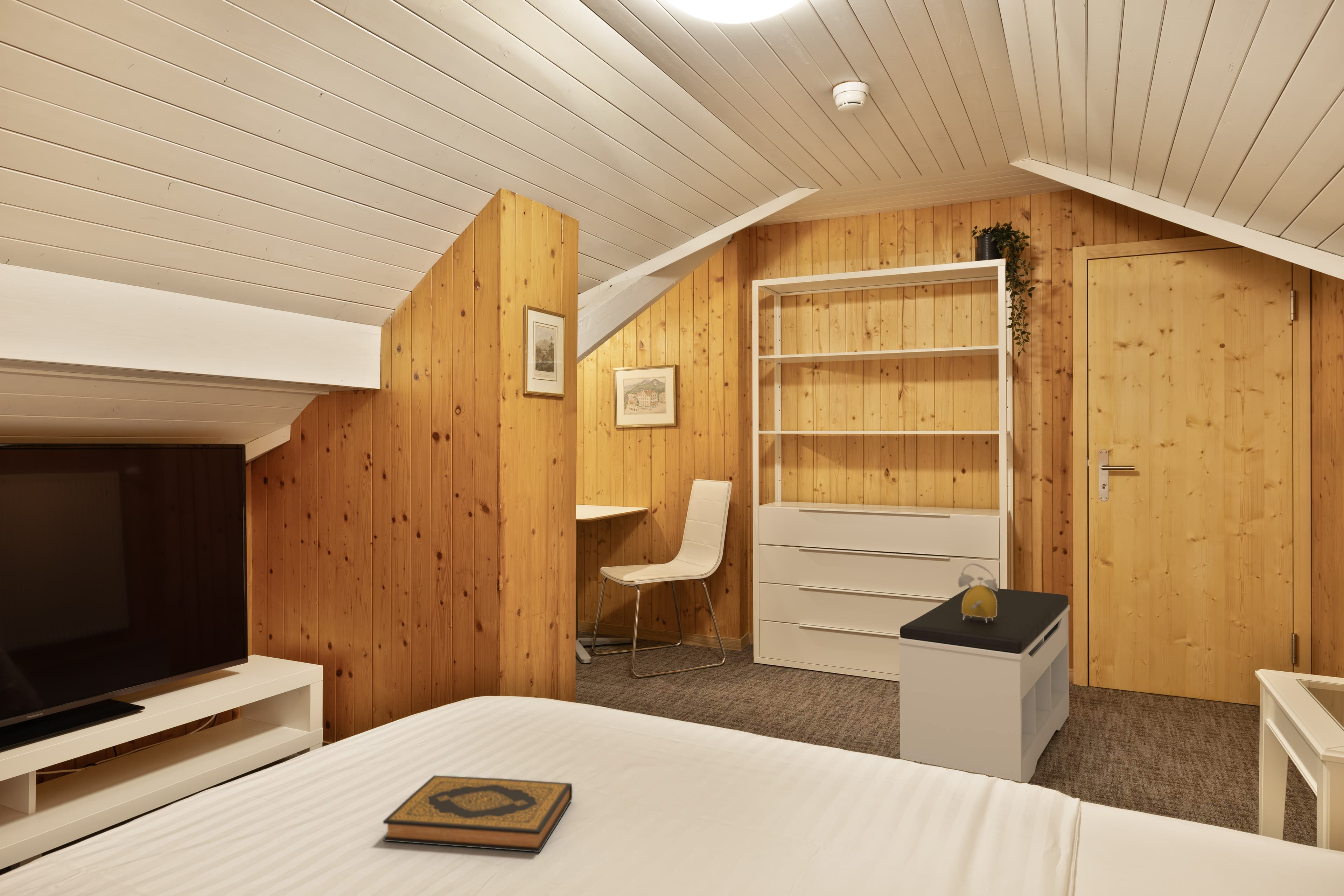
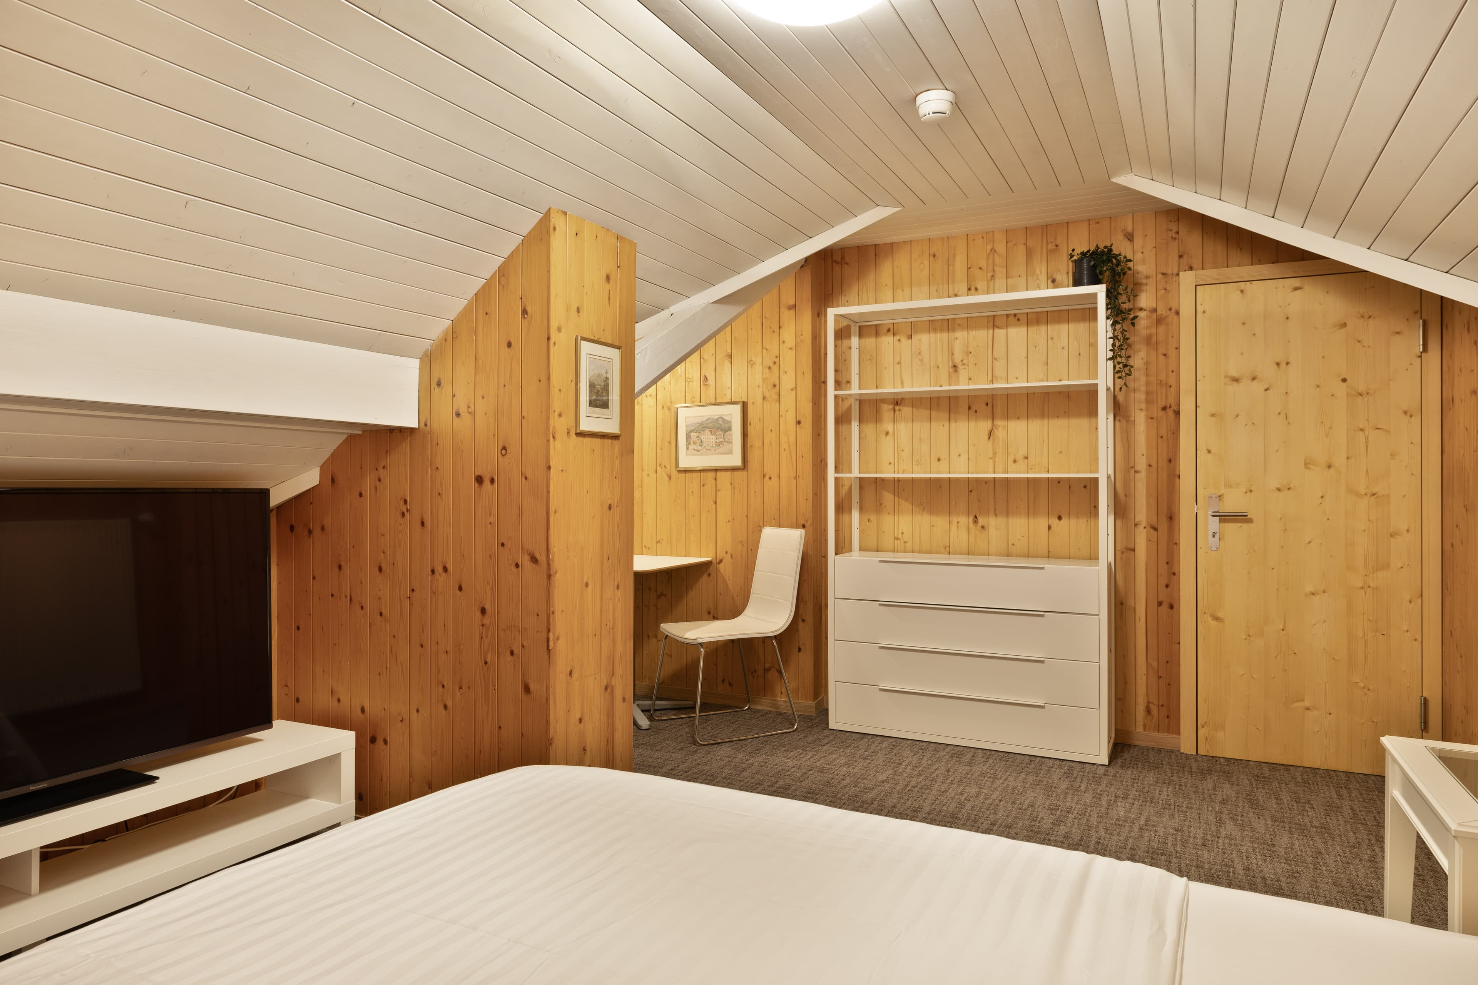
- hardback book (483, 810)
- alarm clock (976, 592)
- bench (992, 674)
